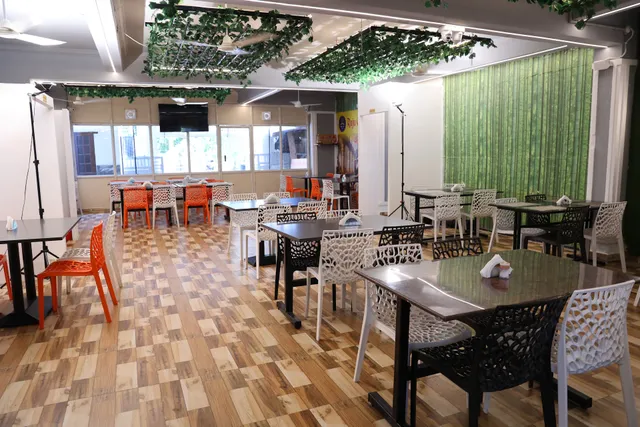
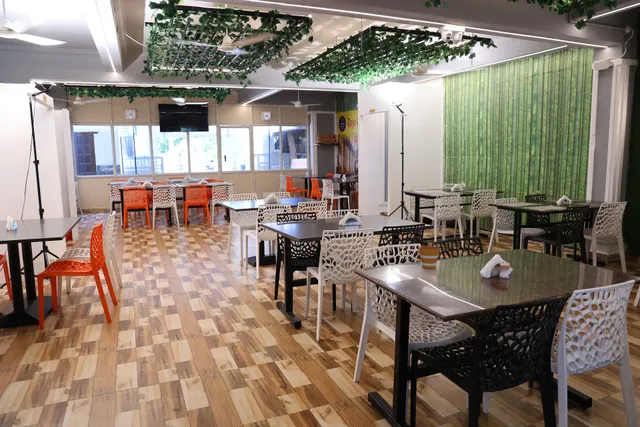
+ cup (427, 257)
